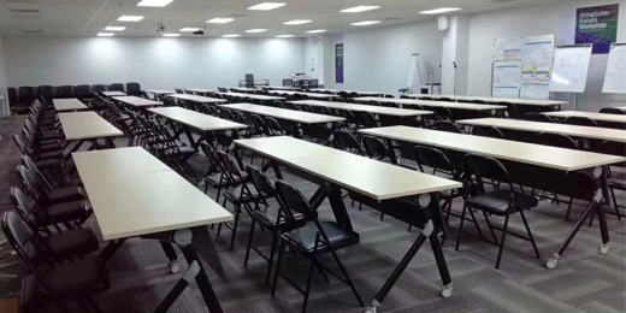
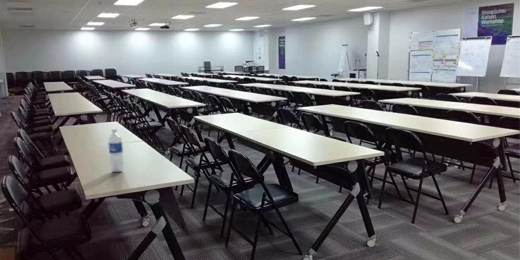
+ water bottle (115, 150)
